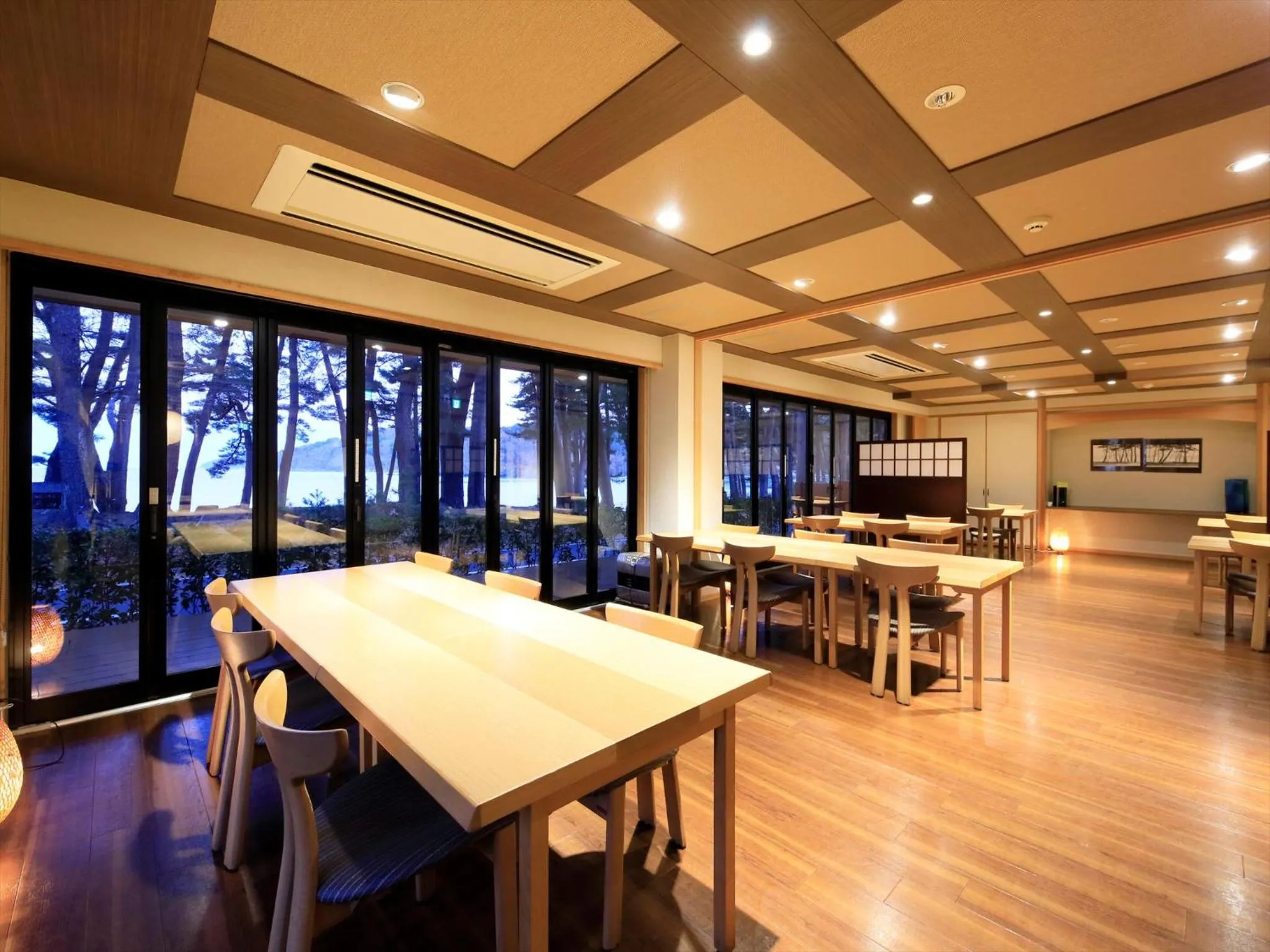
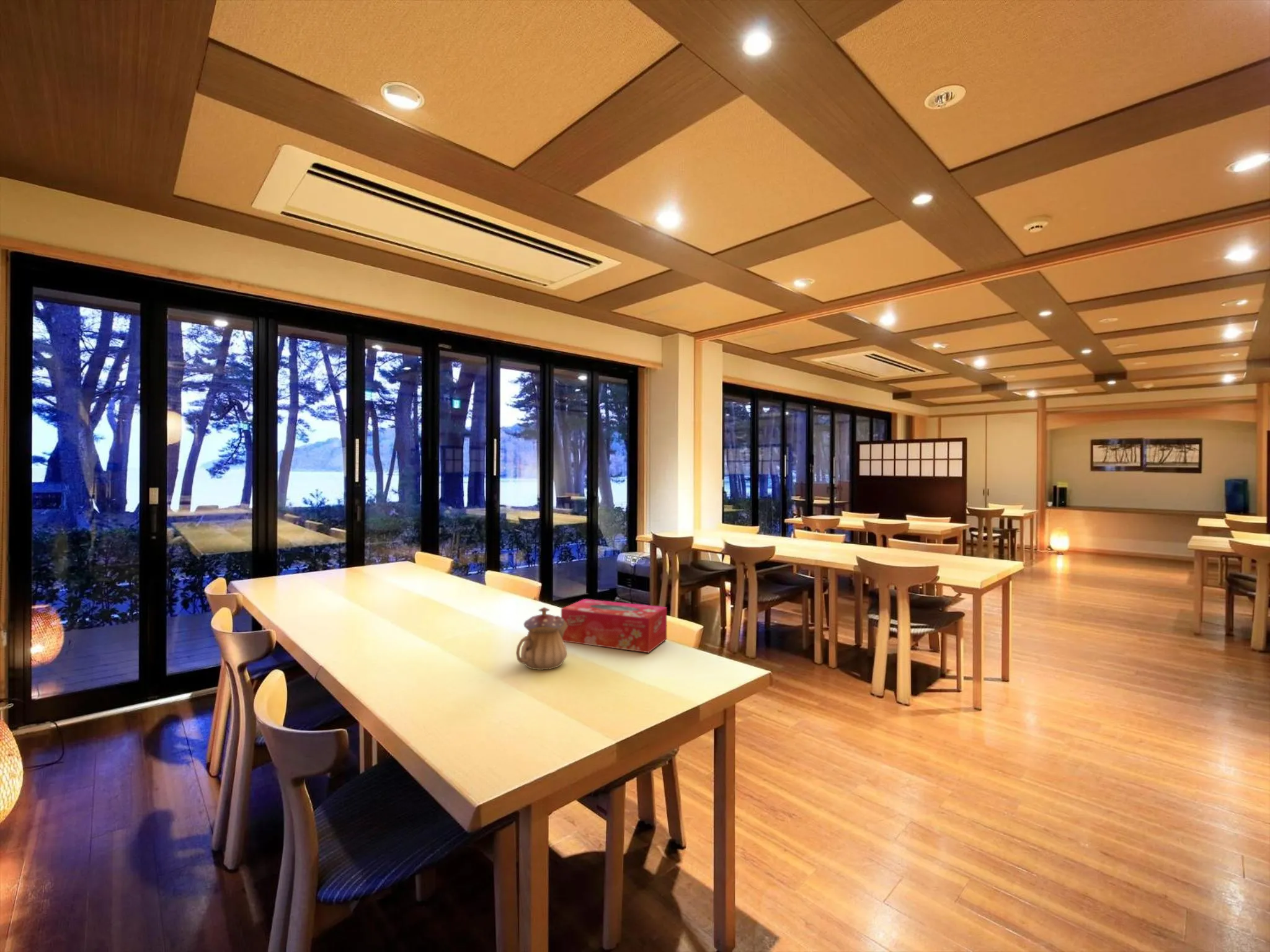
+ teapot (541, 636)
+ tissue box (614, 624)
